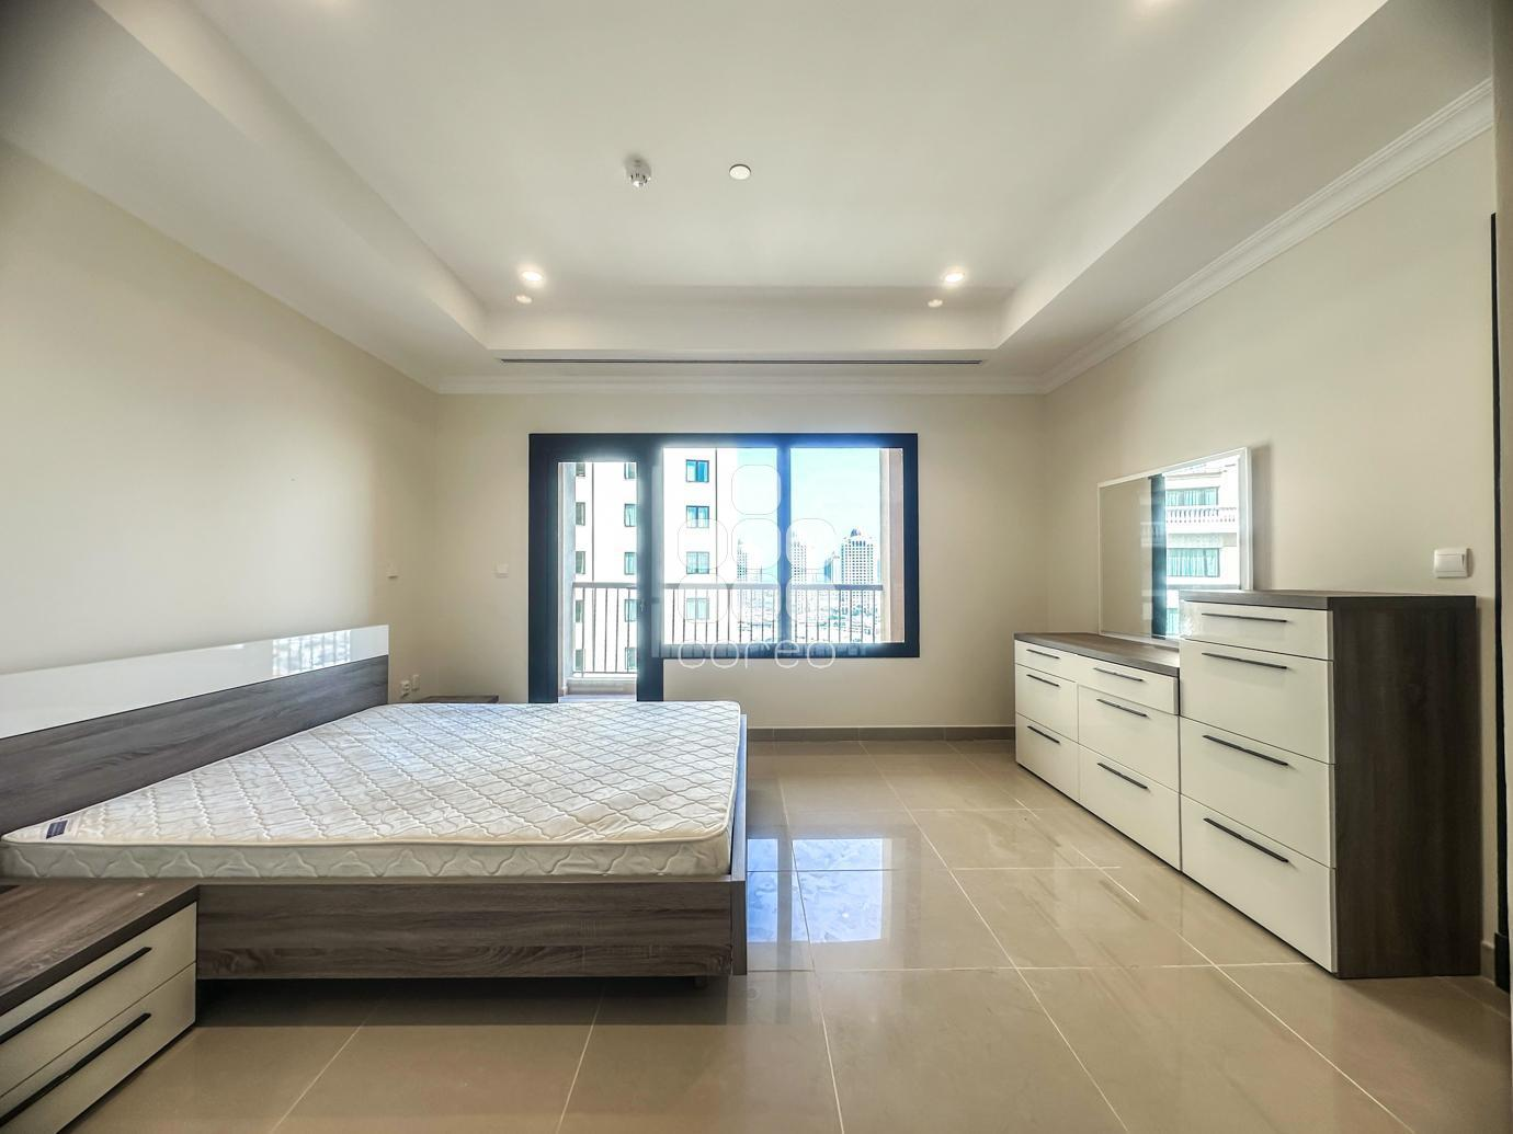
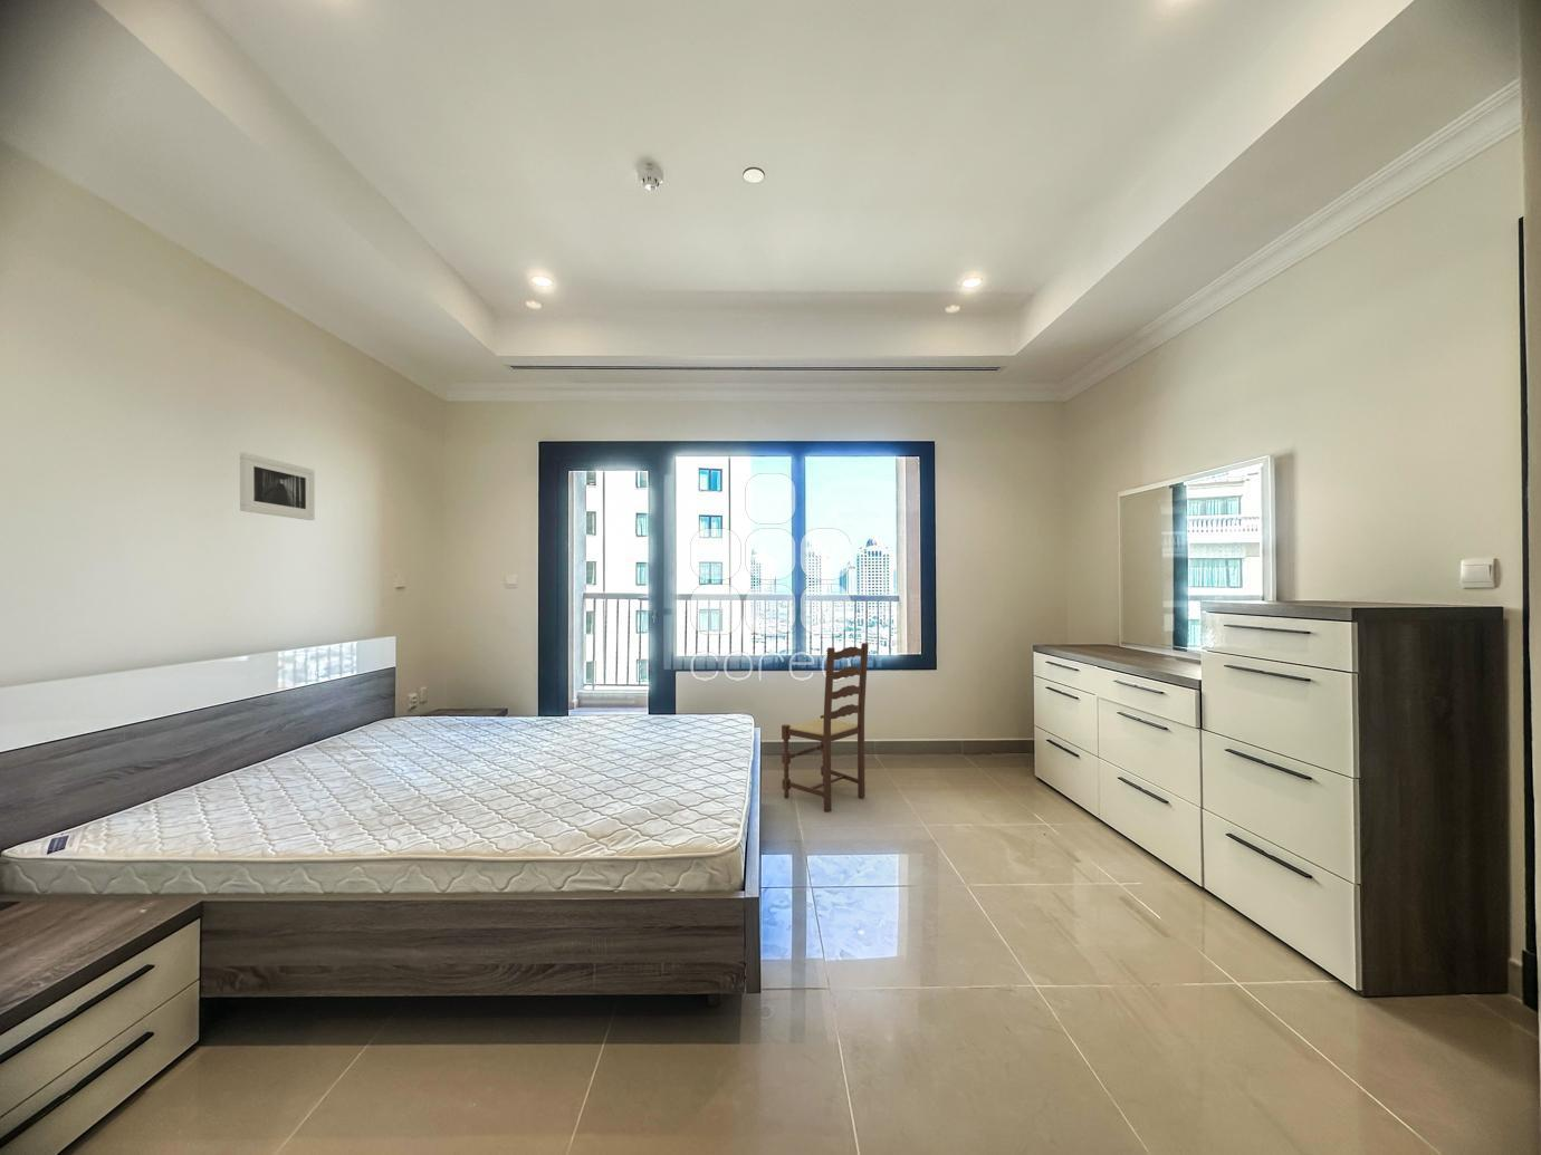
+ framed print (279, 489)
+ dining chair (824, 719)
